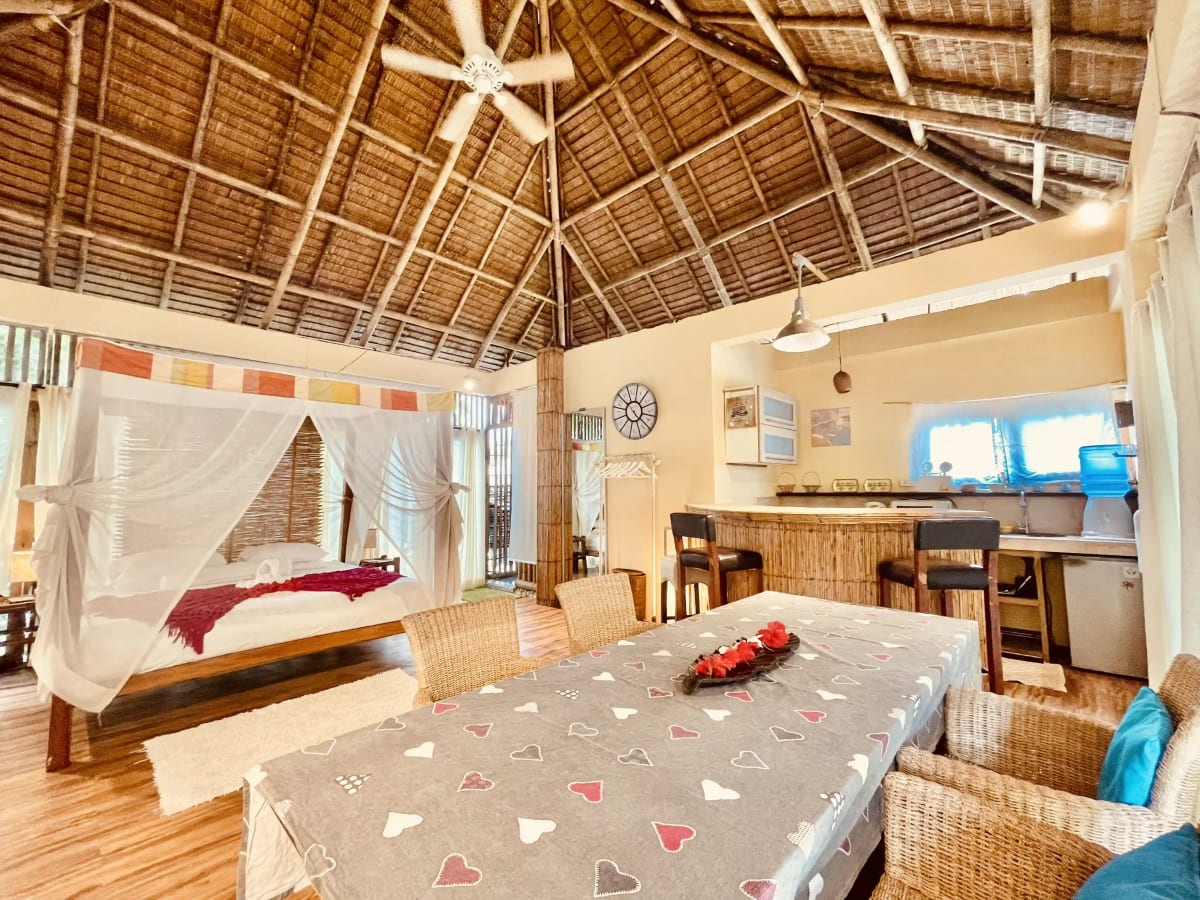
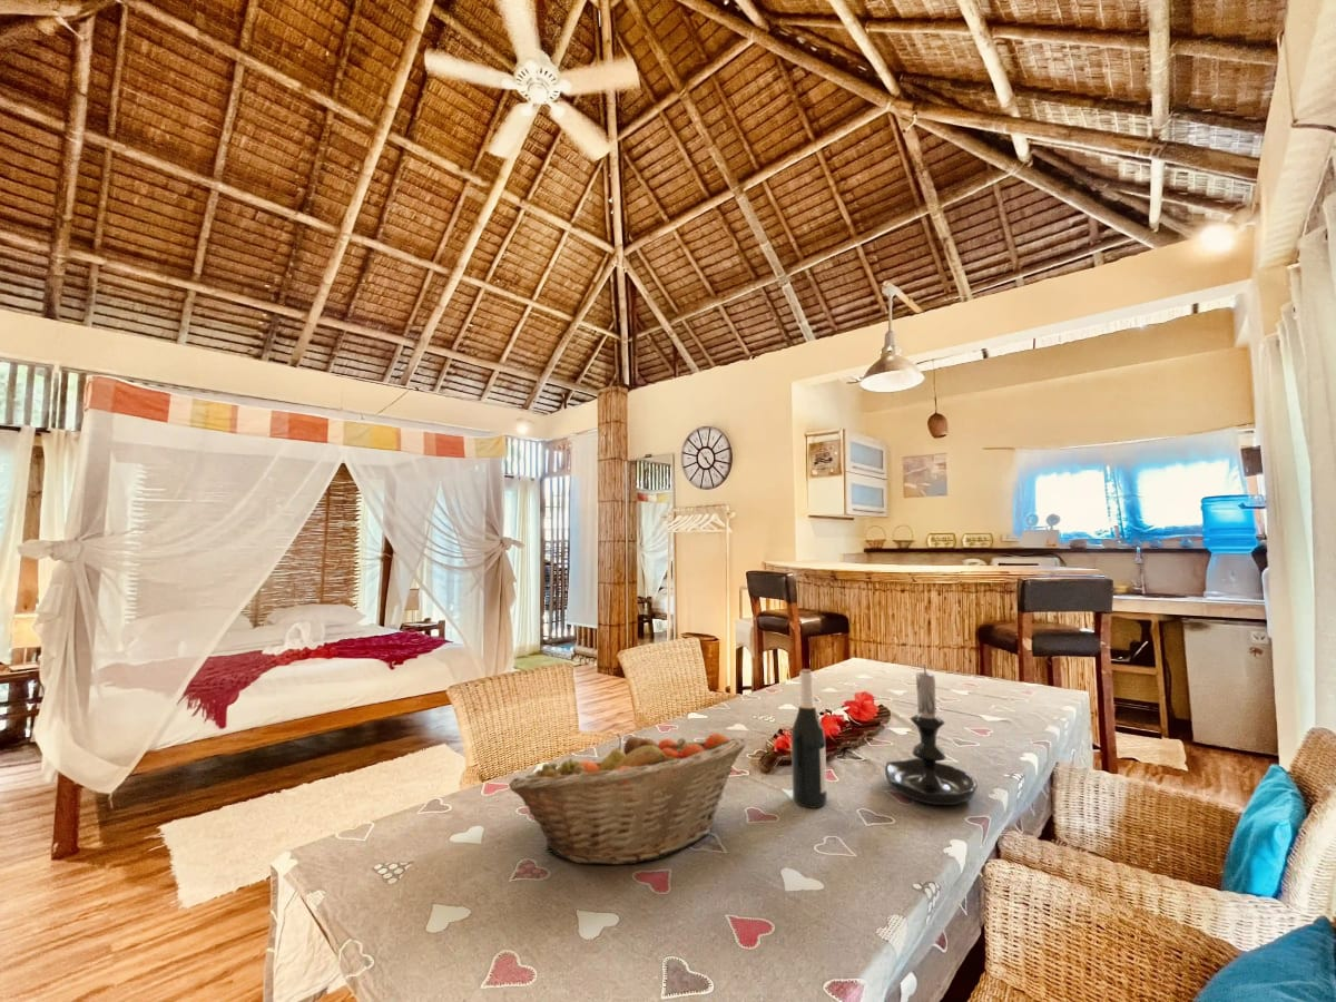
+ wine bottle (807, 735)
+ candle holder (925, 727)
+ fruit basket (632, 780)
